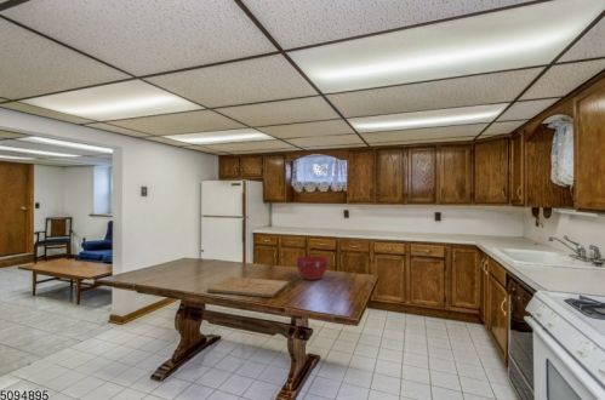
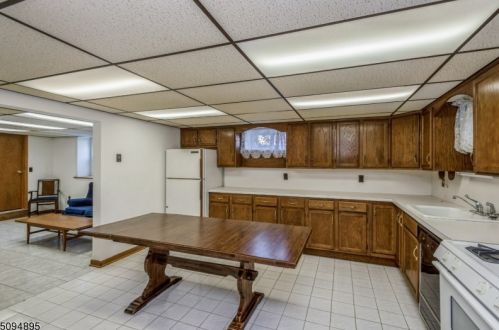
- cutting board (250, 286)
- mixing bowl (312, 268)
